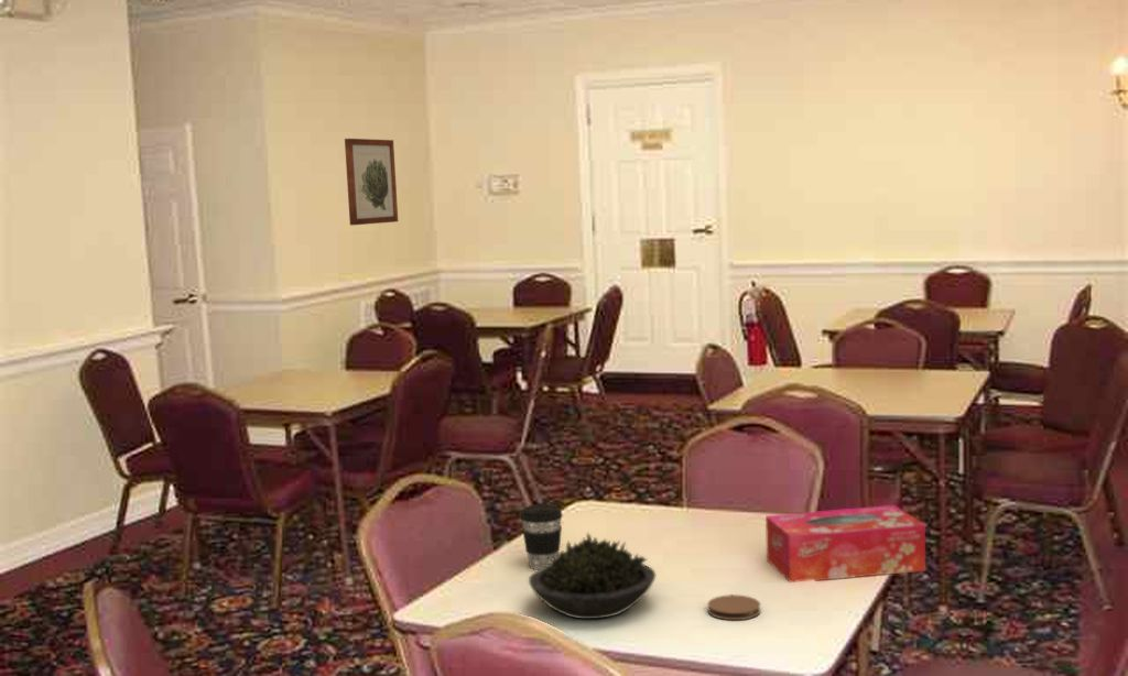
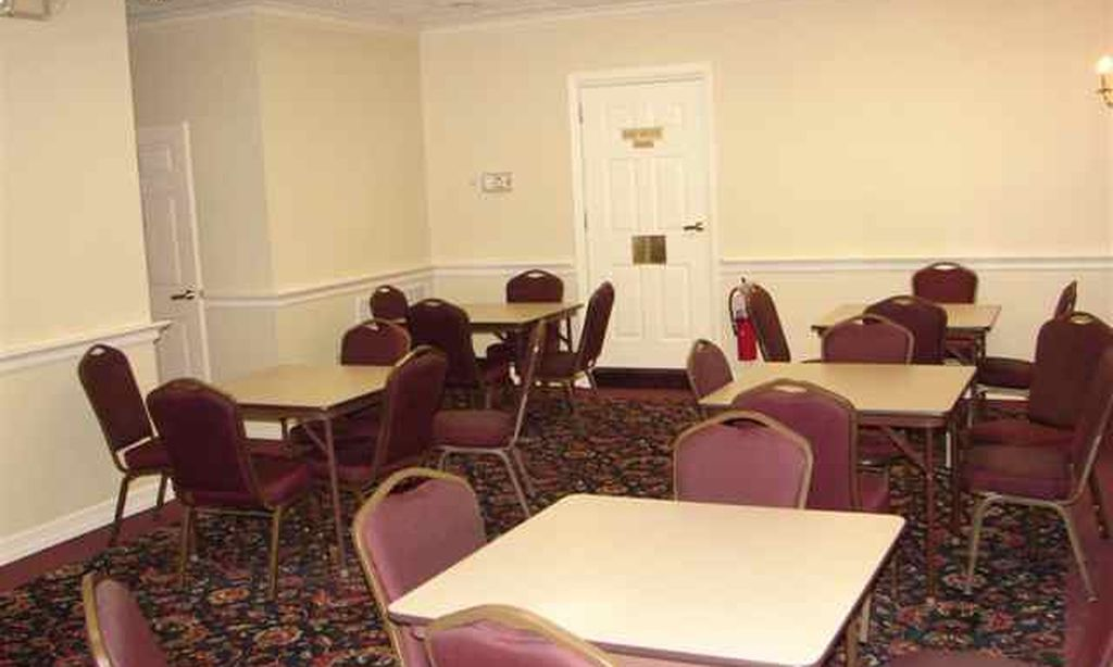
- succulent plant (592, 575)
- coffee cup (542, 537)
- tissue box (844, 542)
- coaster (734, 607)
- wall art (371, 181)
